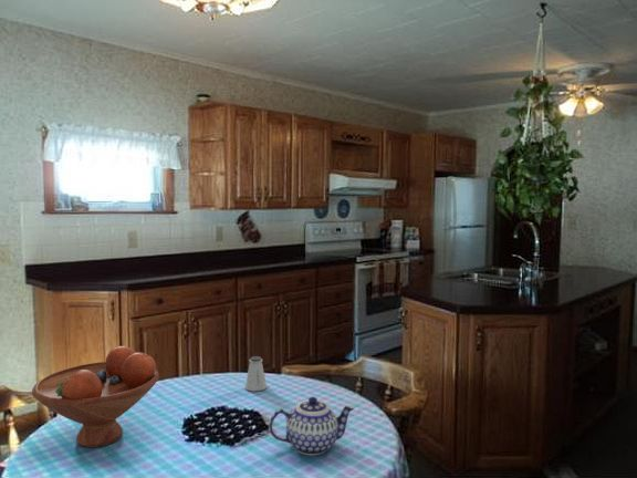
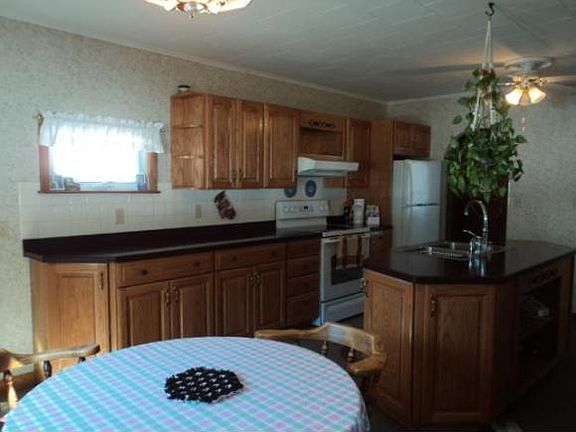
- teapot (312, 422)
- saltshaker (255, 372)
- fruit bowl (98, 396)
